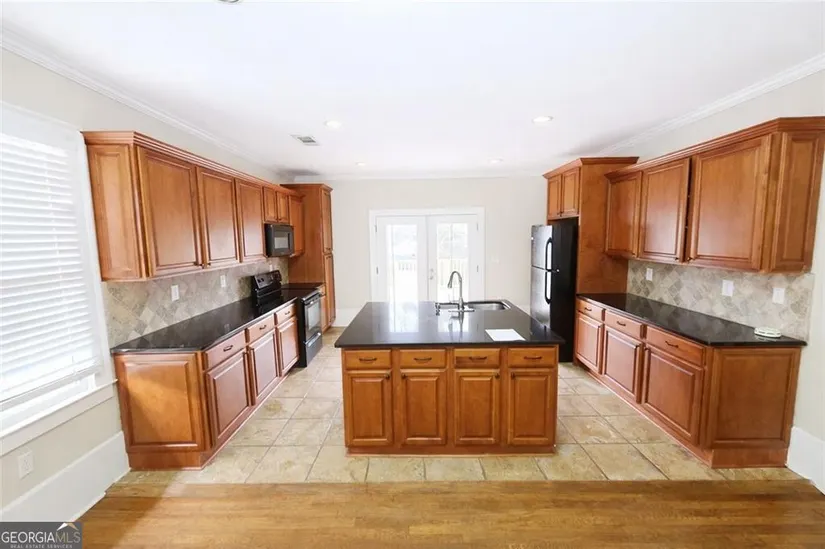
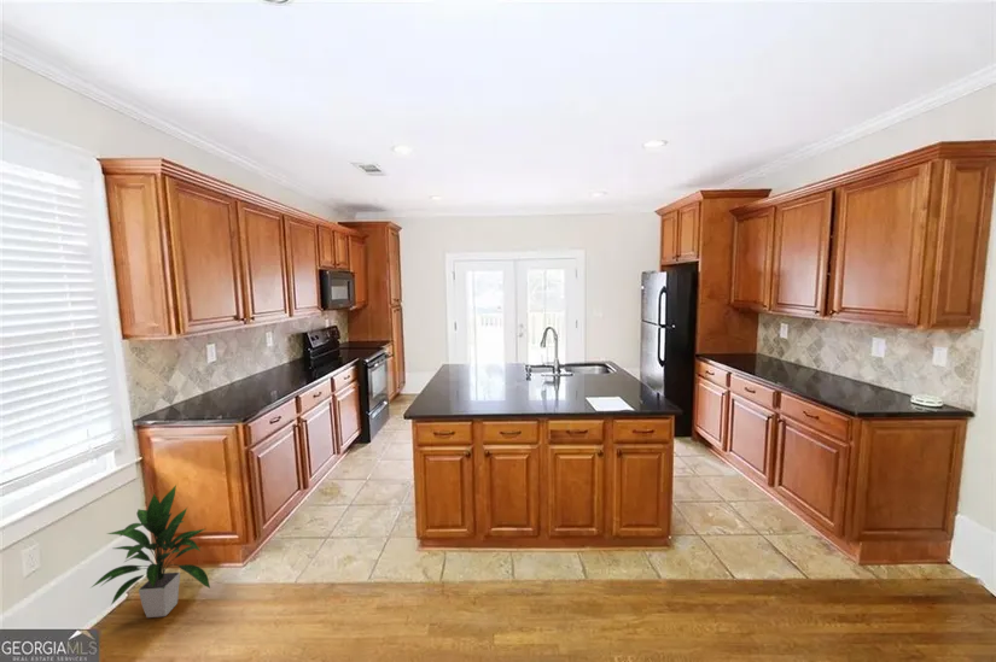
+ indoor plant (159, 555)
